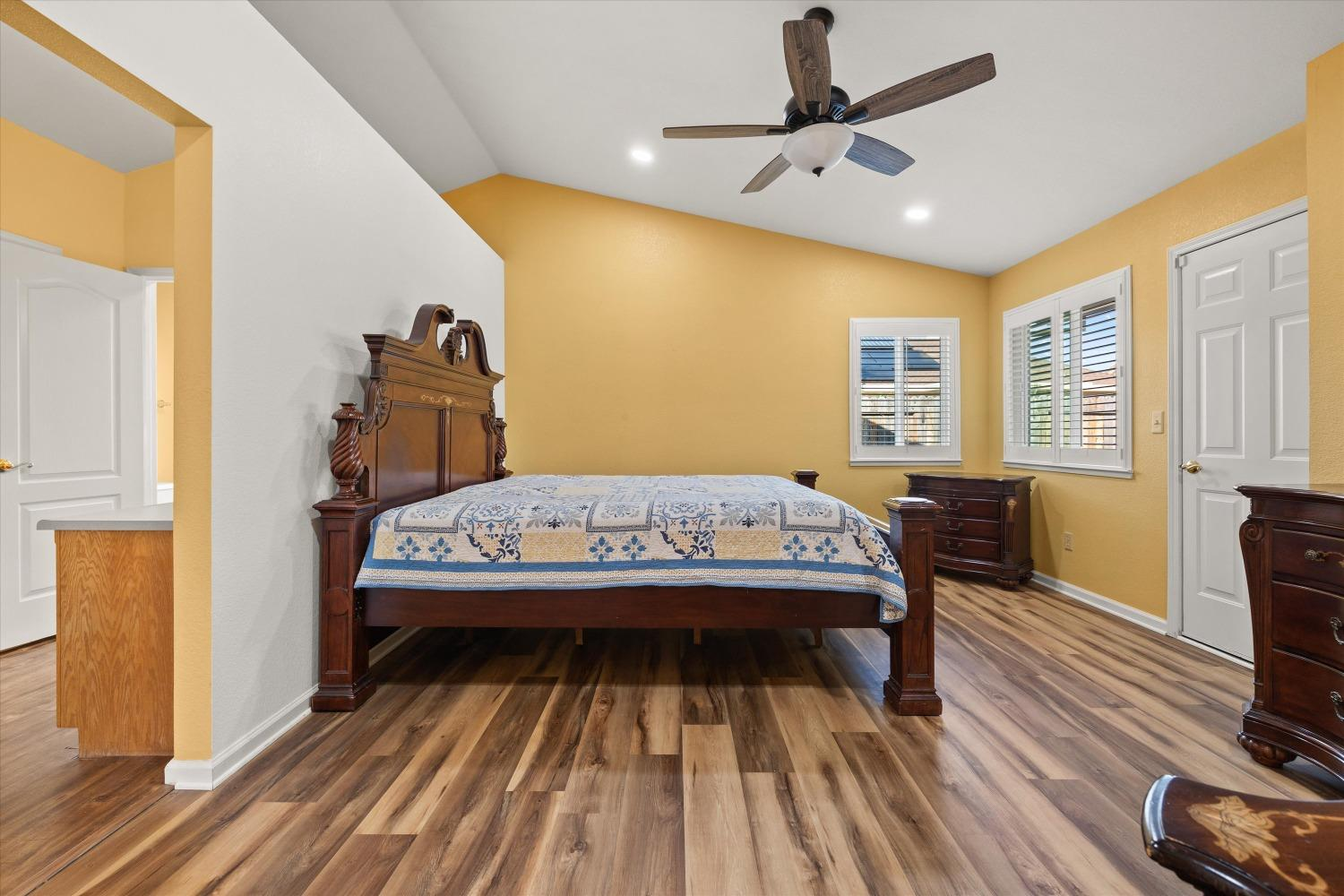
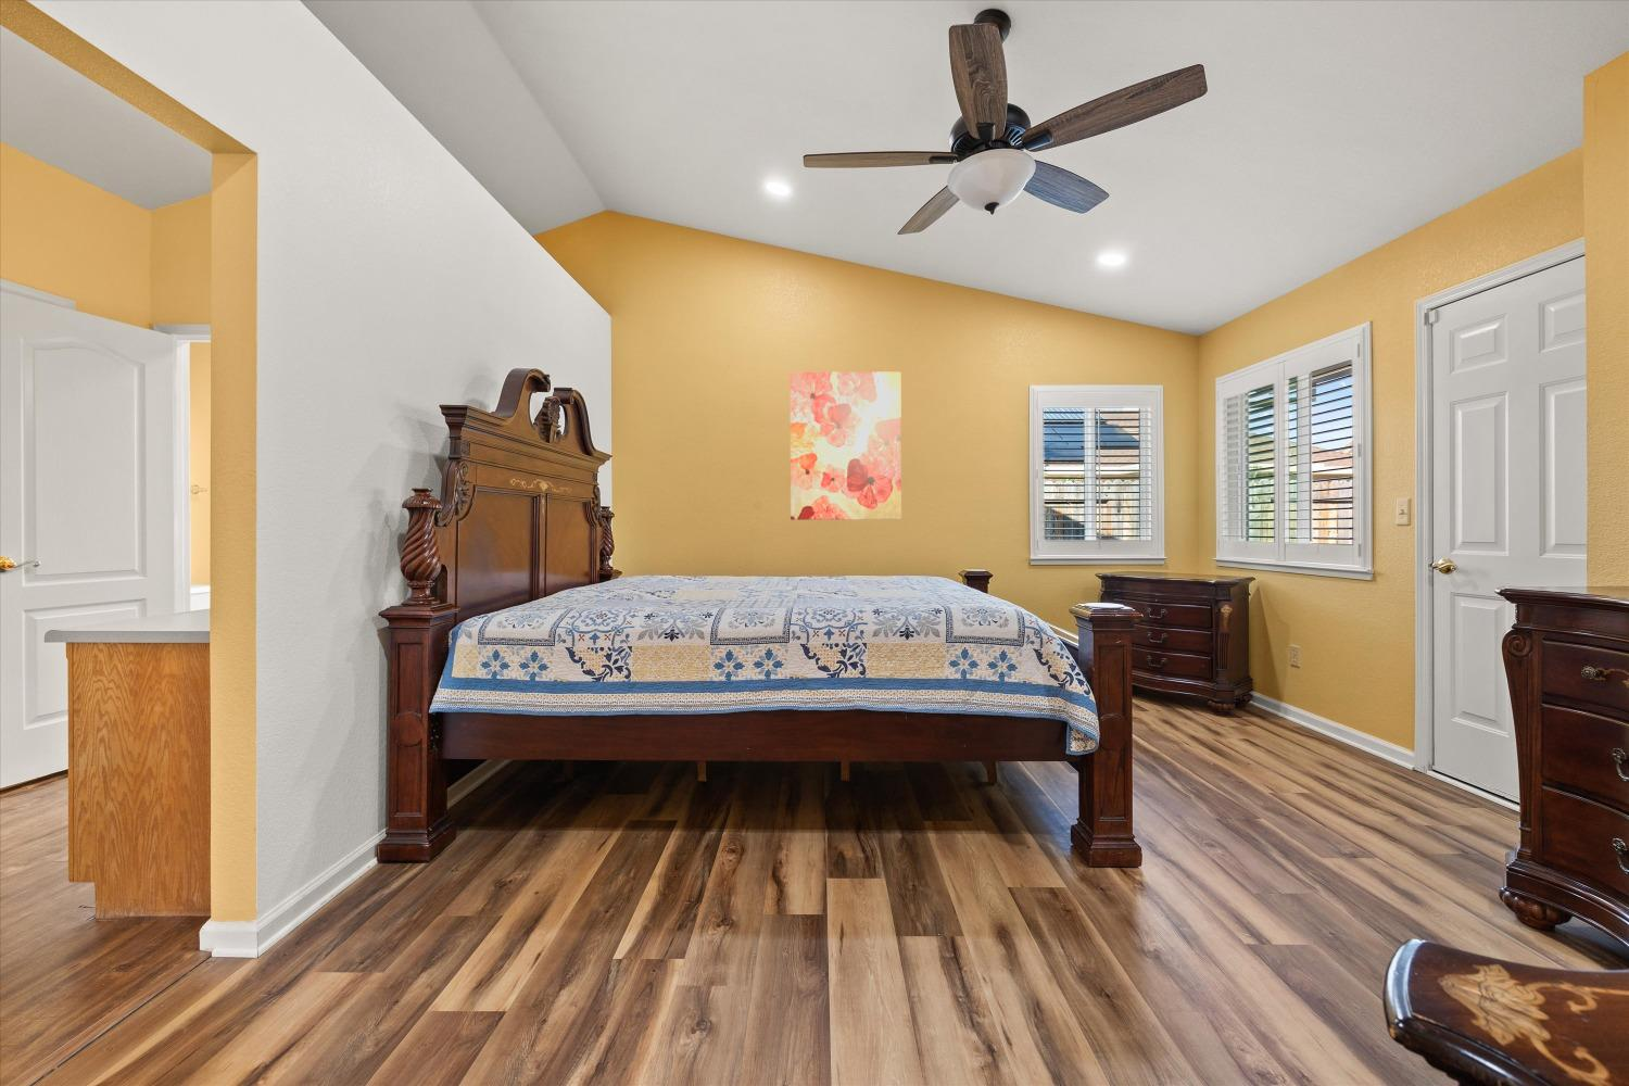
+ wall art (845, 445)
